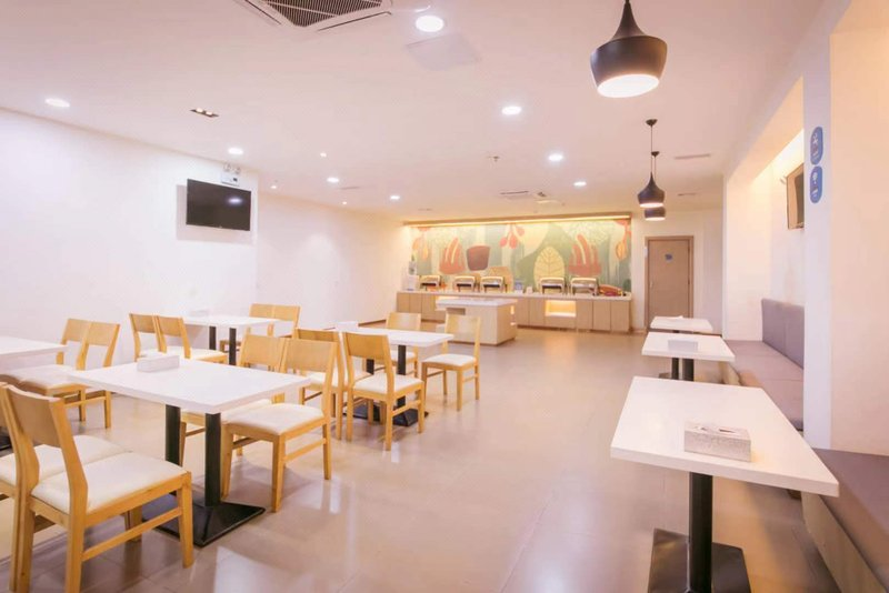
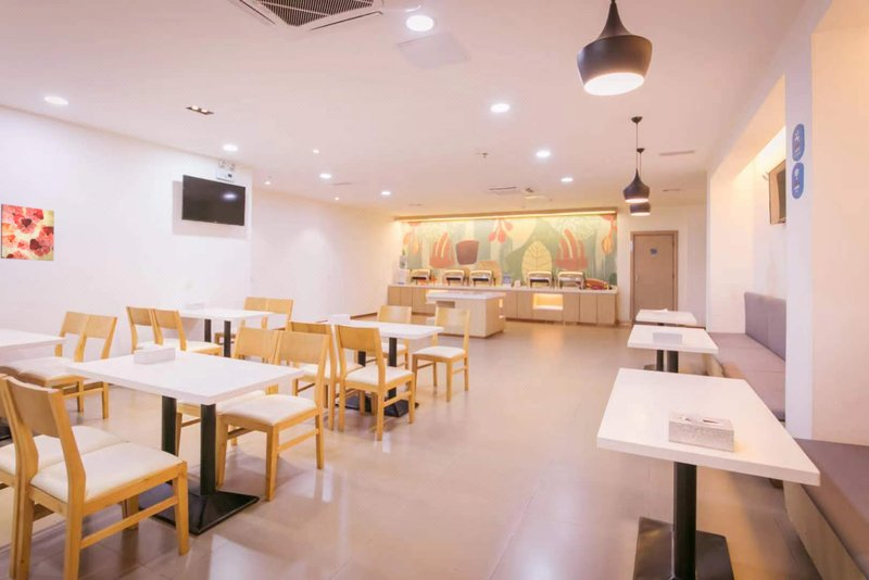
+ wall art (28, 234)
